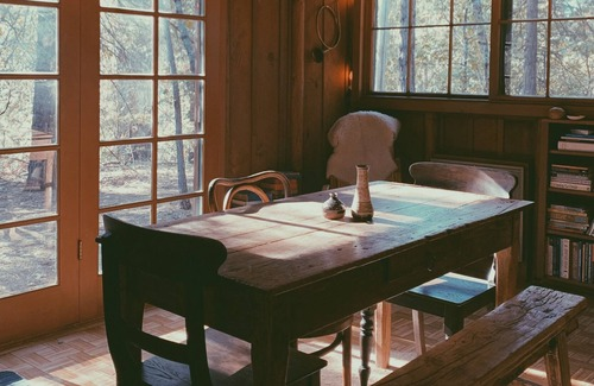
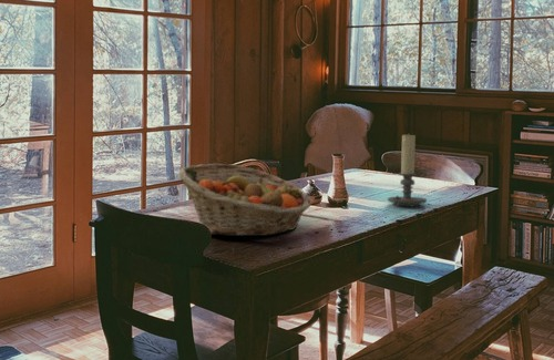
+ candle holder (406, 169)
+ fruit basket (245, 197)
